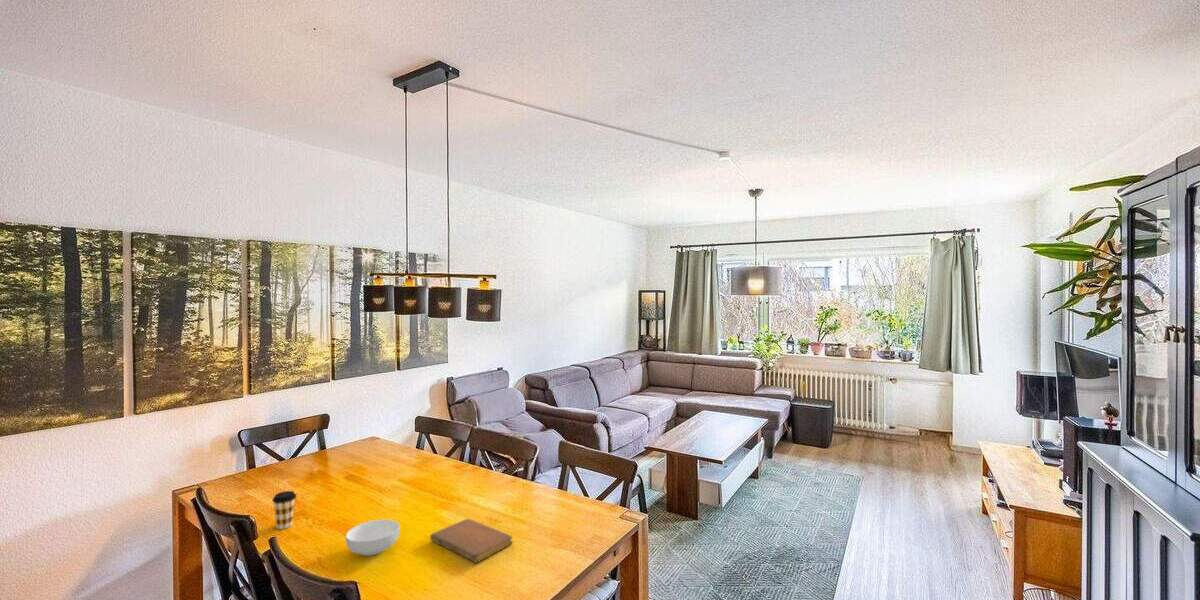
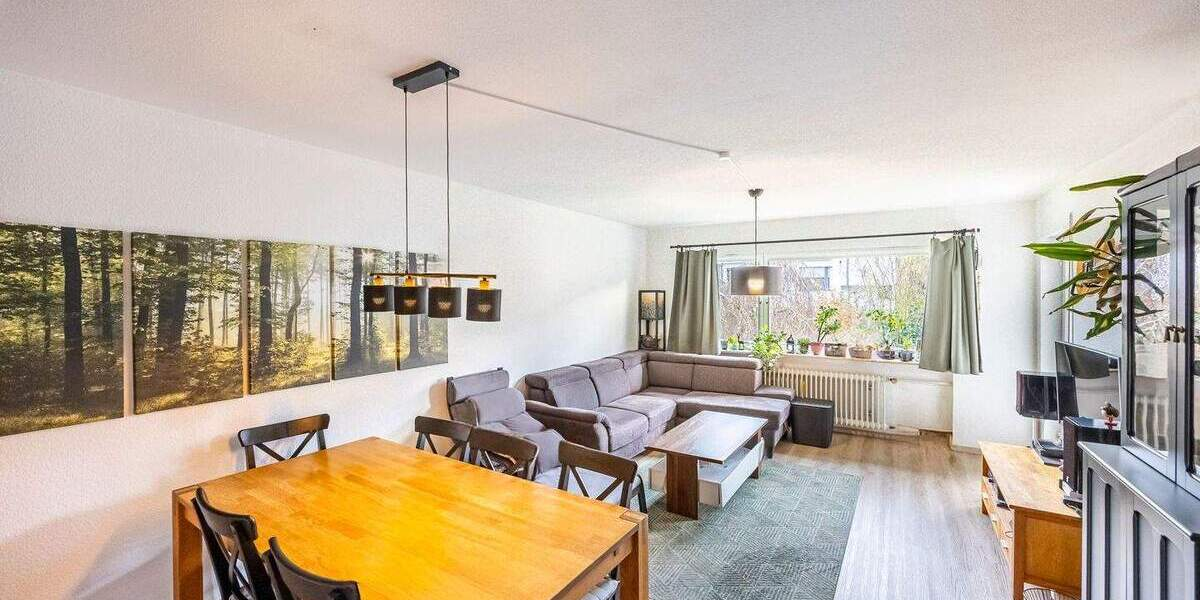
- cereal bowl (373, 539)
- notebook (471, 538)
- coffee cup (284, 510)
